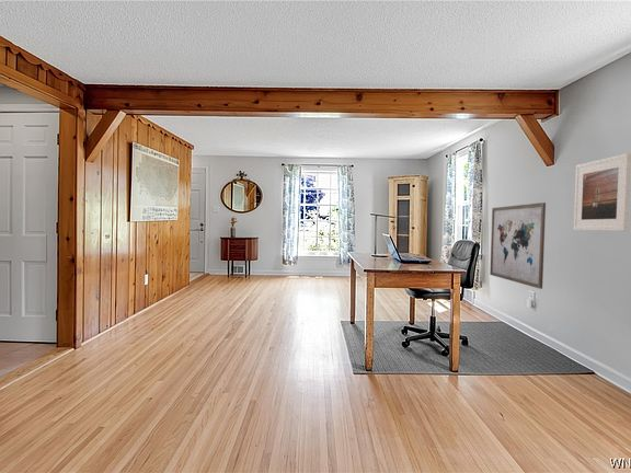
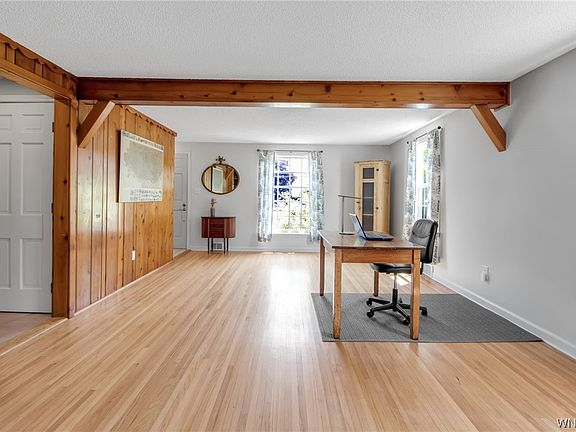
- wall art (514, 243)
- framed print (599, 195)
